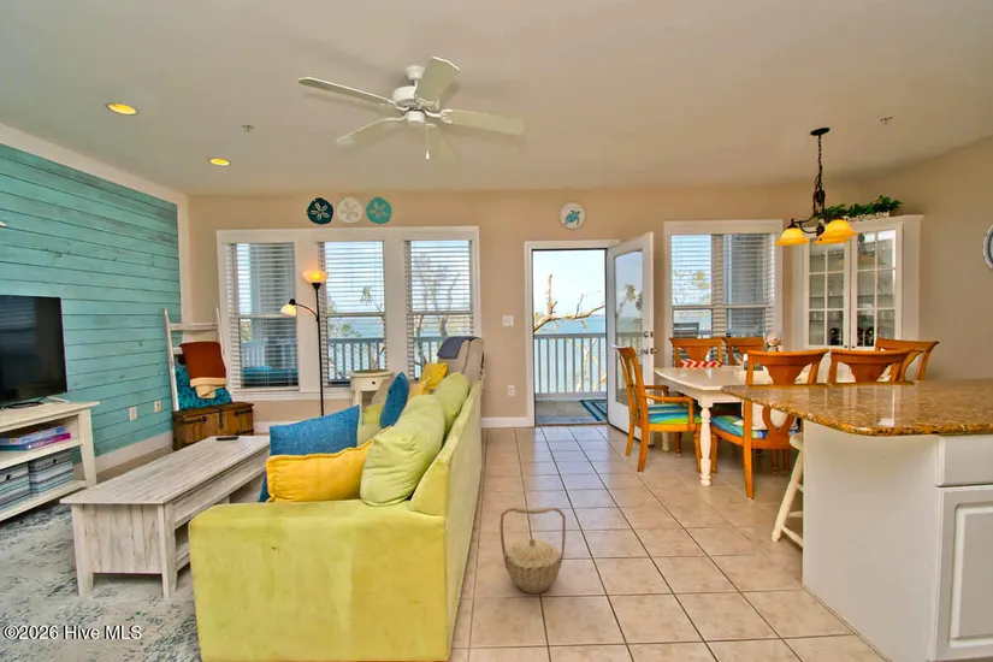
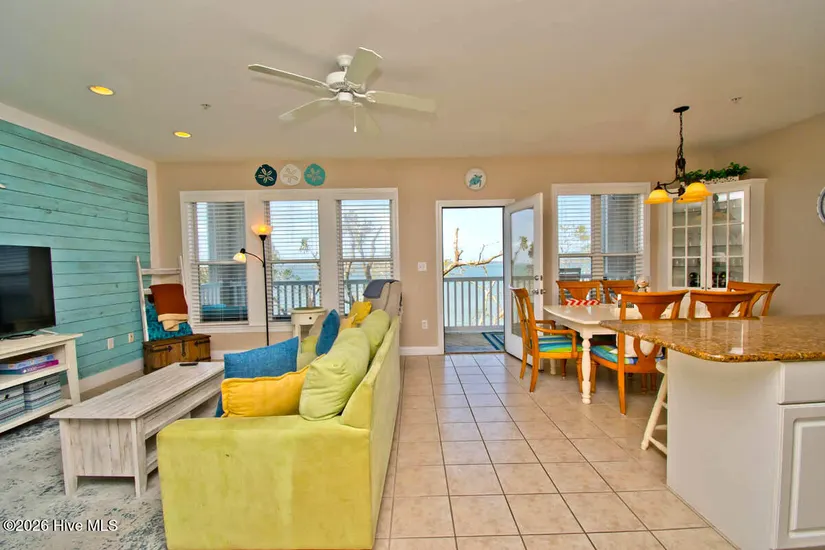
- basket (532, 544)
